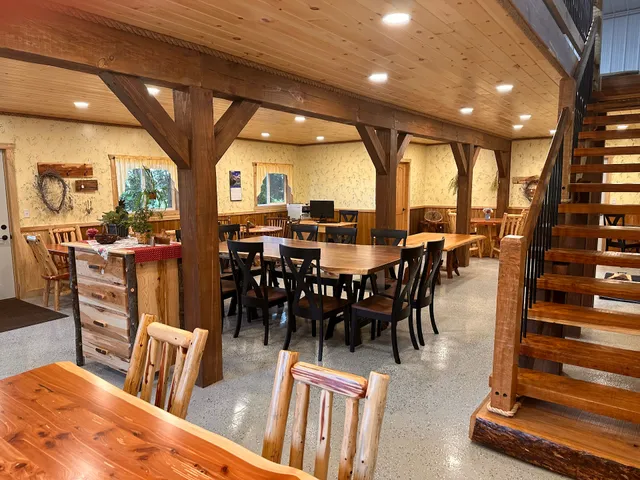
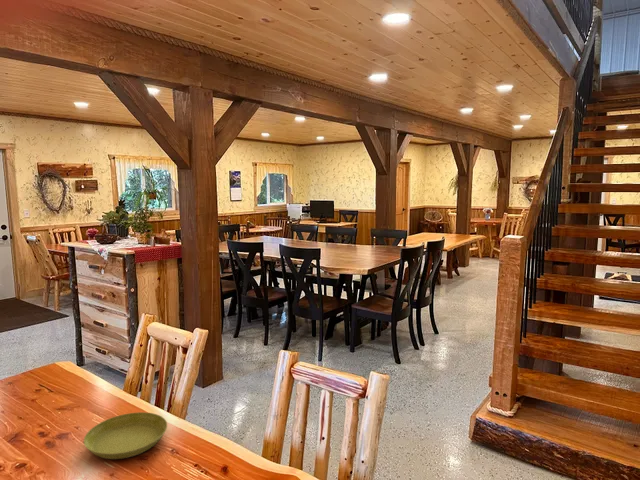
+ saucer (127, 436)
